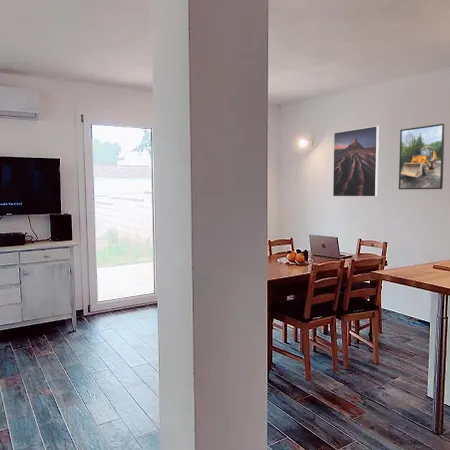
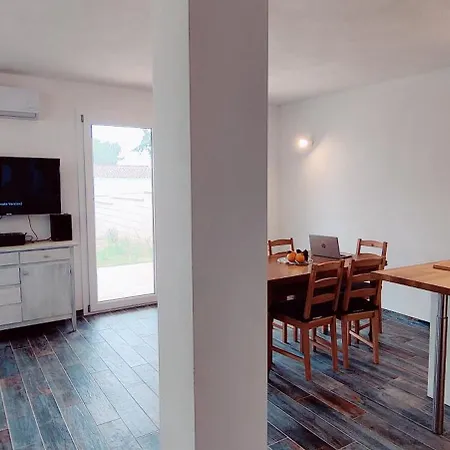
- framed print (420, 158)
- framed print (354, 163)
